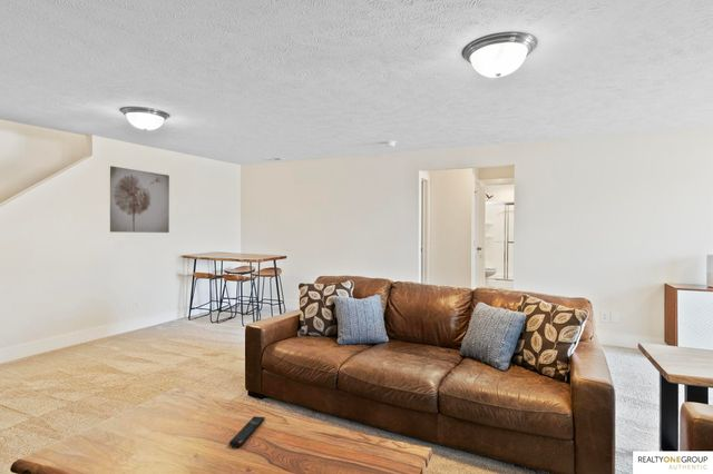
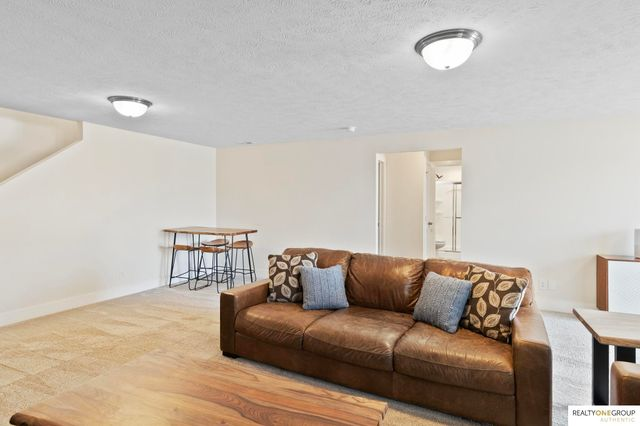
- wall art (141, 201)
- remote control (247, 431)
